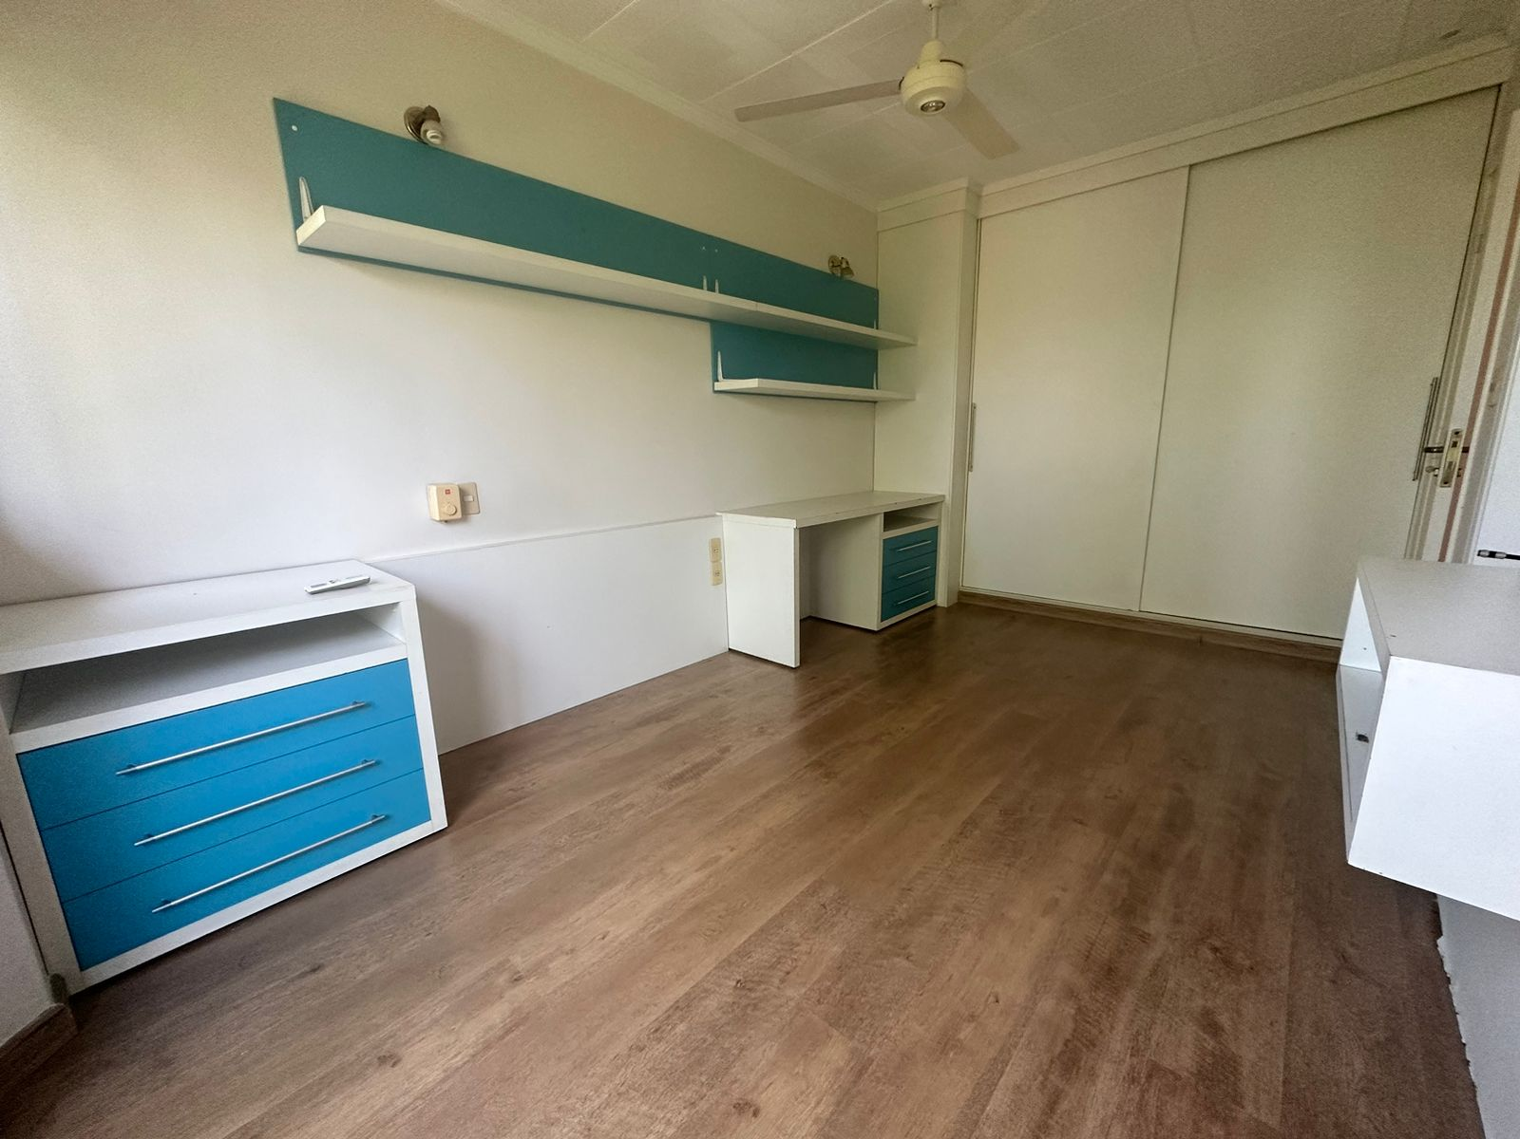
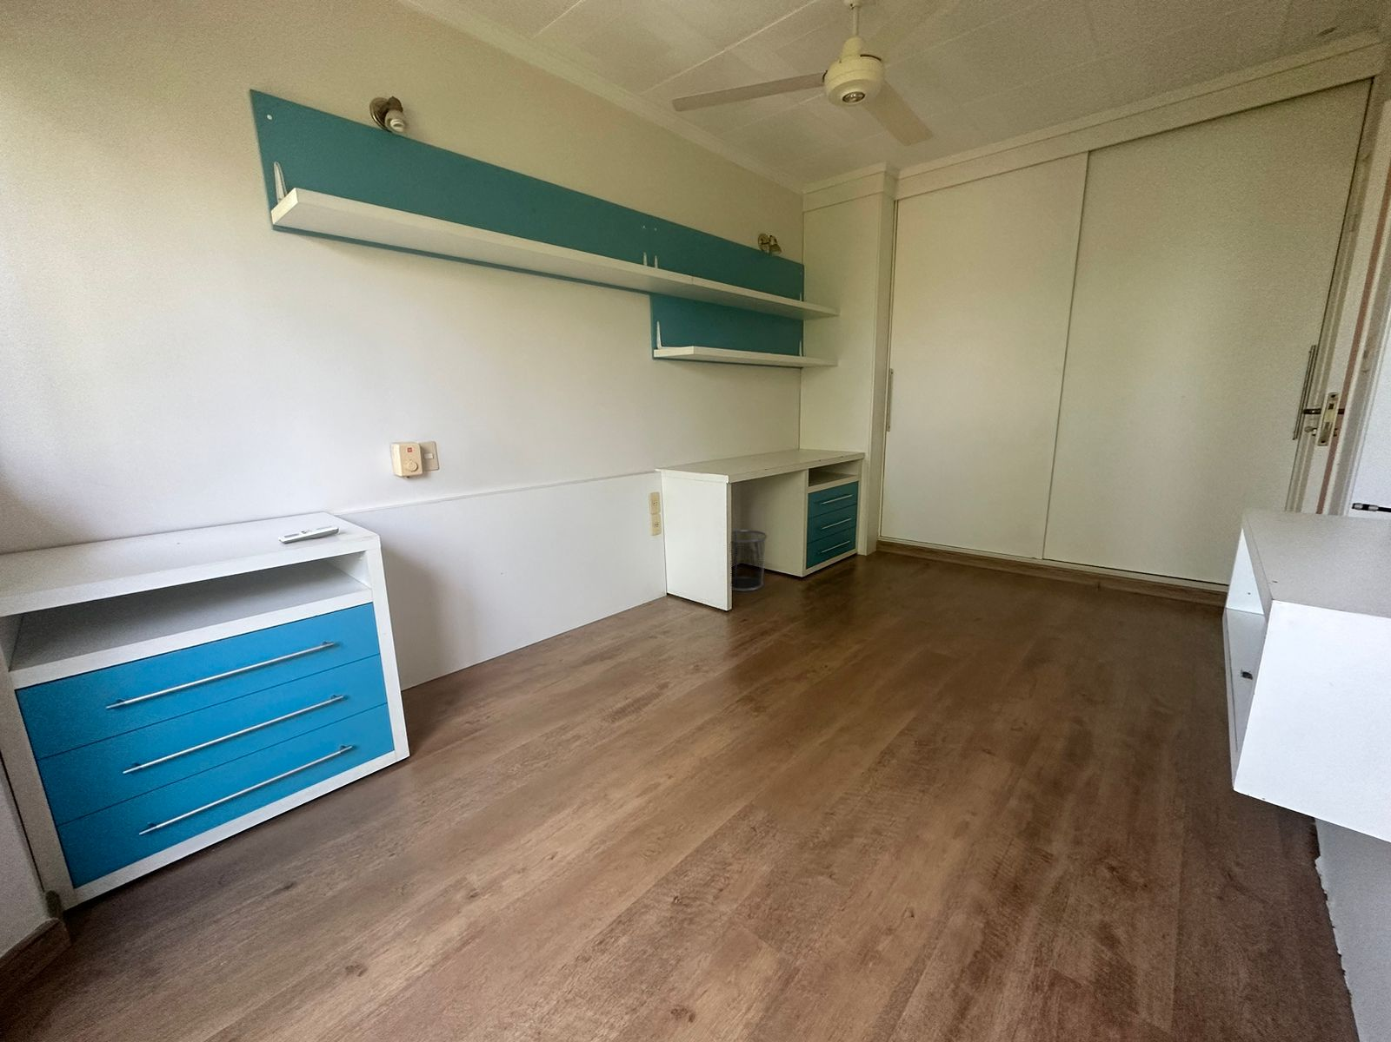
+ waste bin (743, 560)
